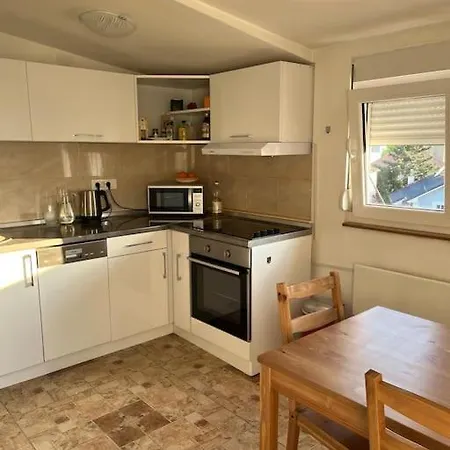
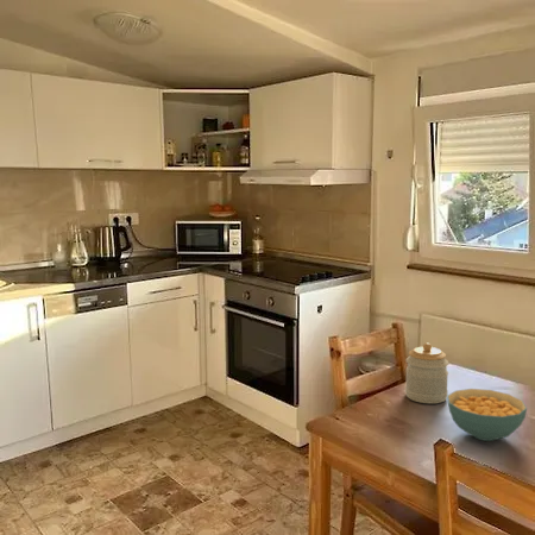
+ jar (427, 370)
+ cereal bowl (485, 418)
